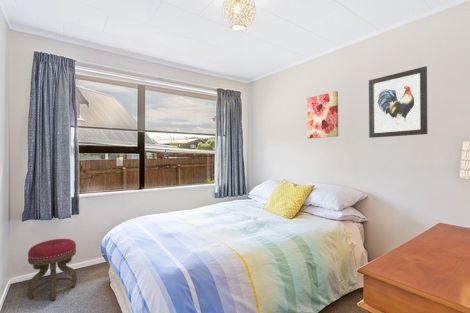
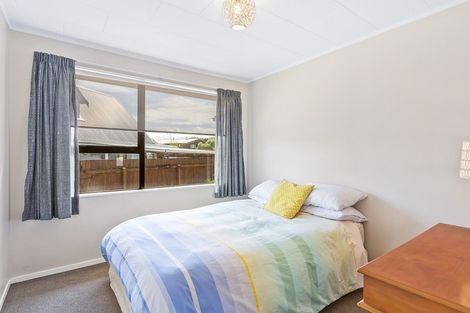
- stool (53, 267)
- wall art (321, 116)
- wall art (395, 105)
